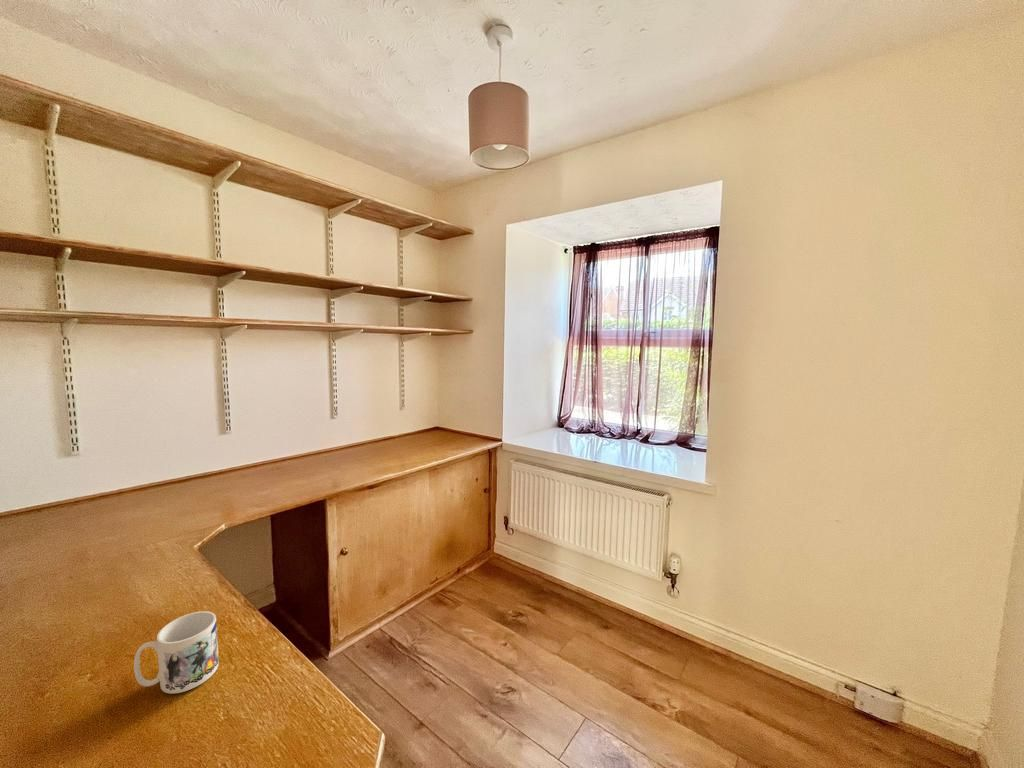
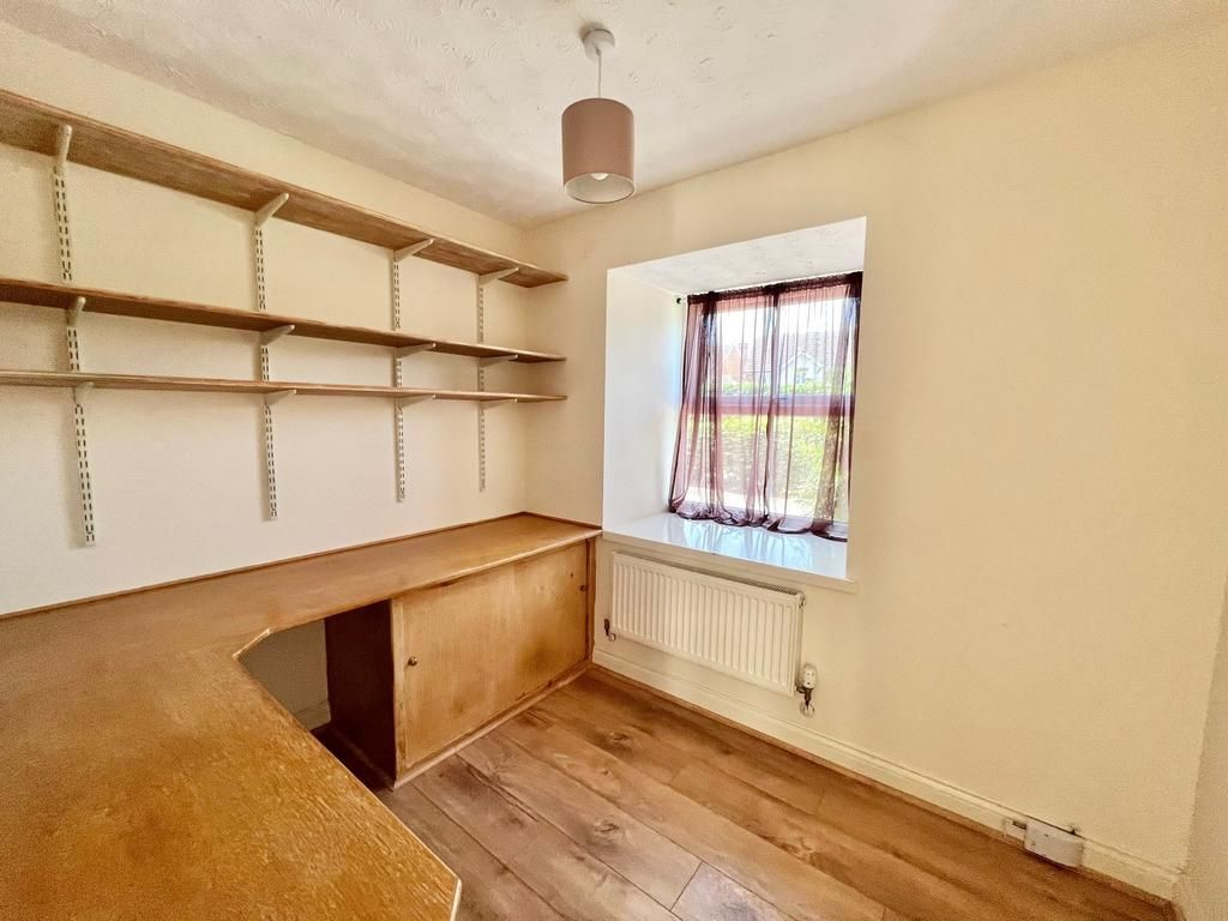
- mug (177, 654)
